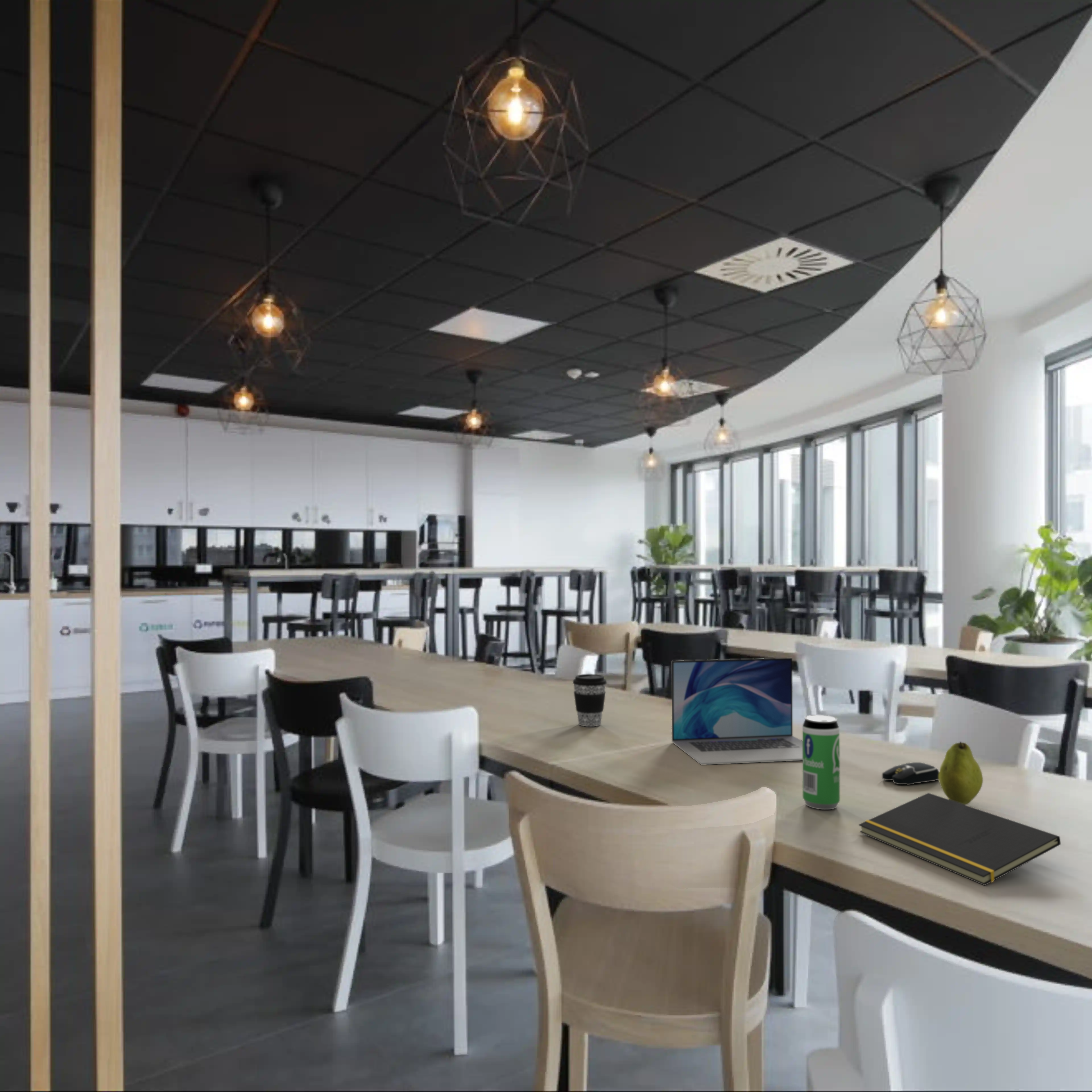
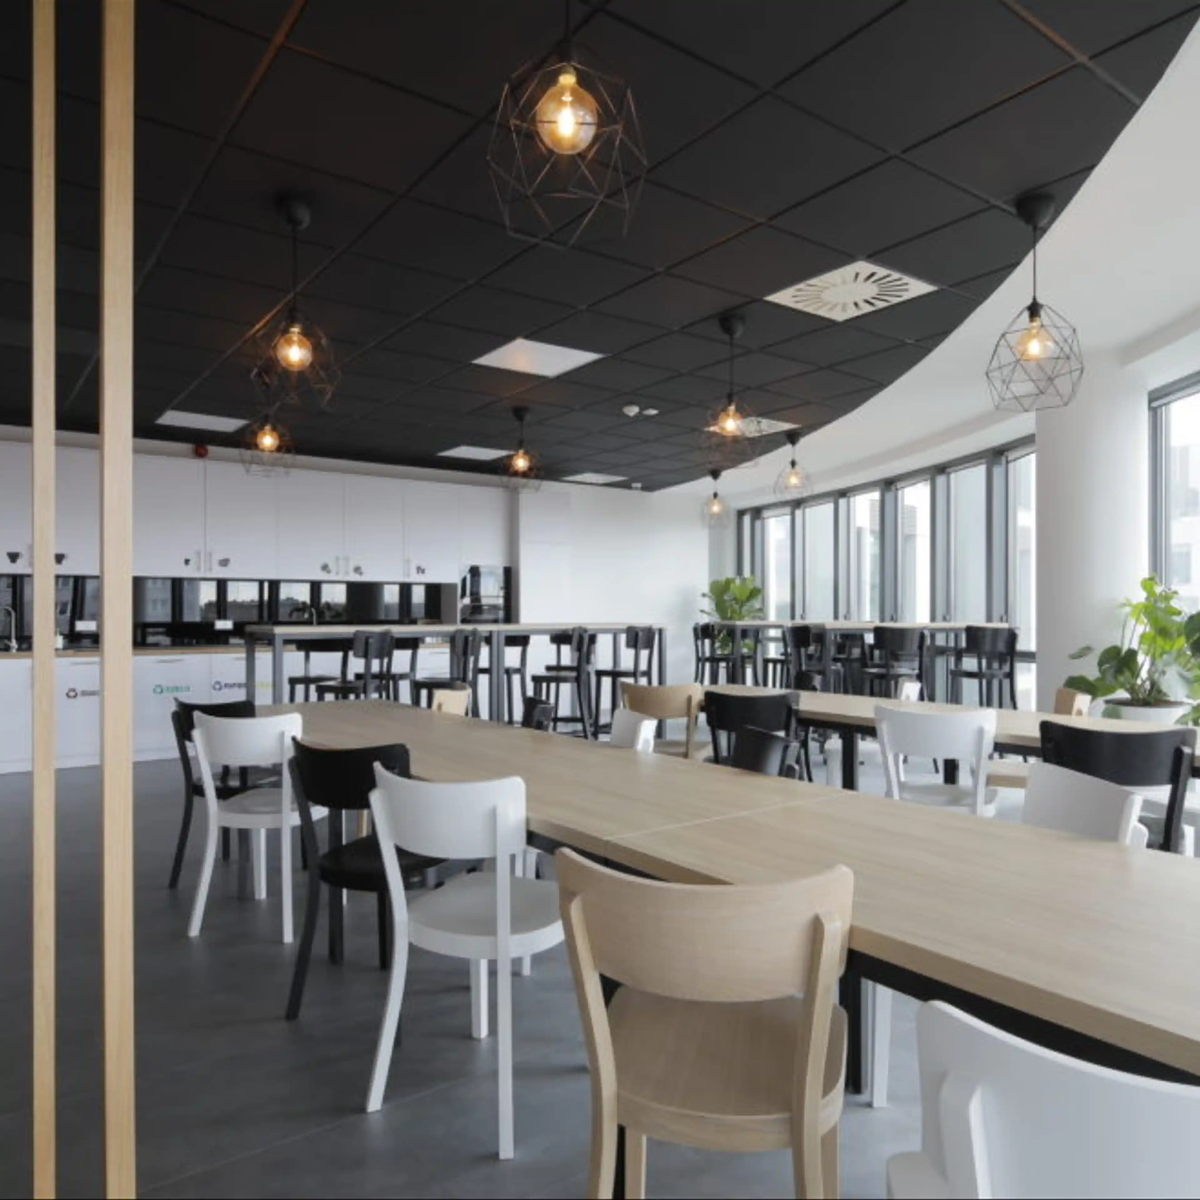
- beverage can (821, 761)
- fruit (960, 771)
- notepad (954, 834)
- computer mouse (912, 772)
- coffee cup (590, 700)
- laptop (749, 708)
